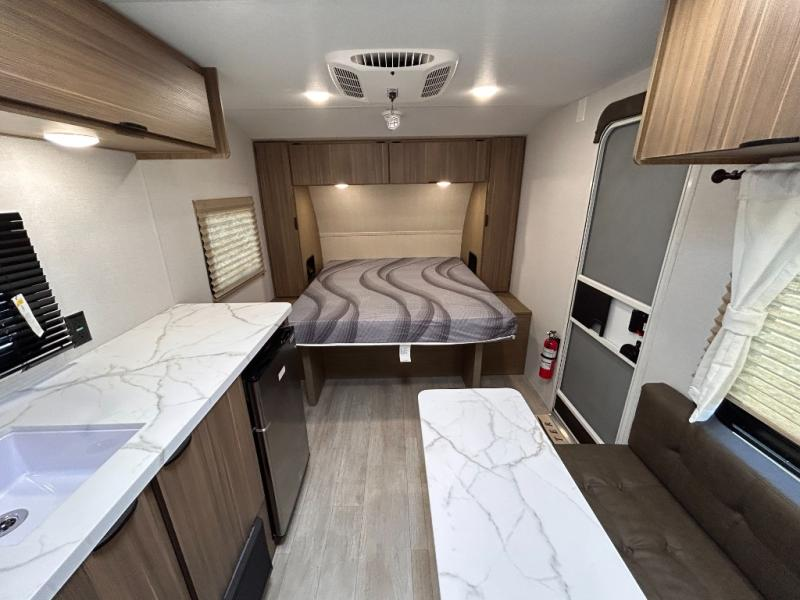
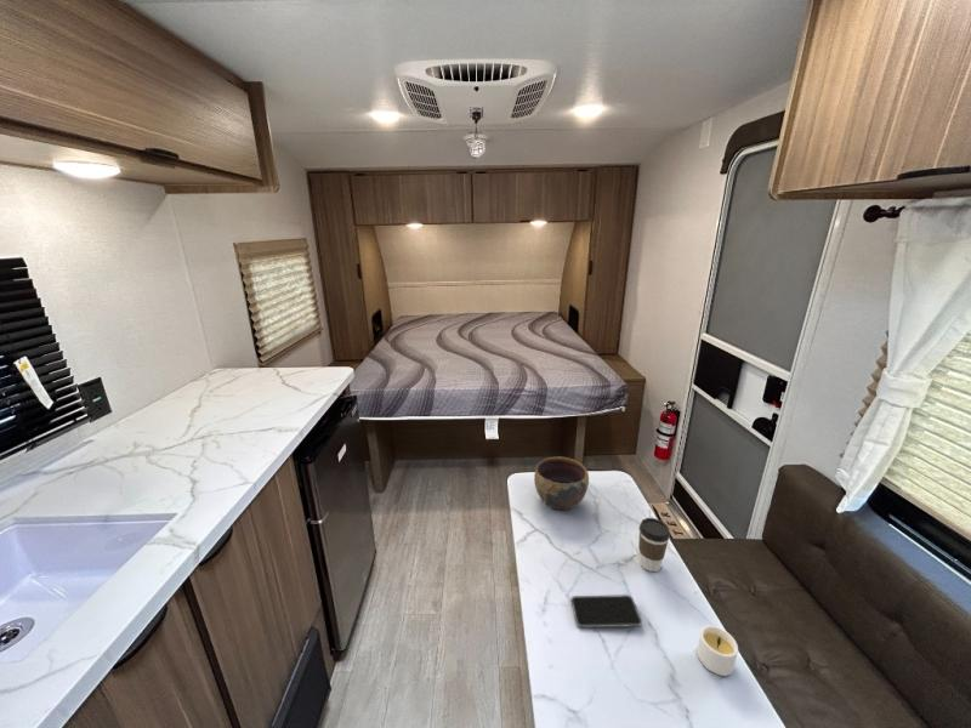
+ bowl (561, 485)
+ smartphone (604, 610)
+ coffee cup (652, 545)
+ candle (709, 649)
